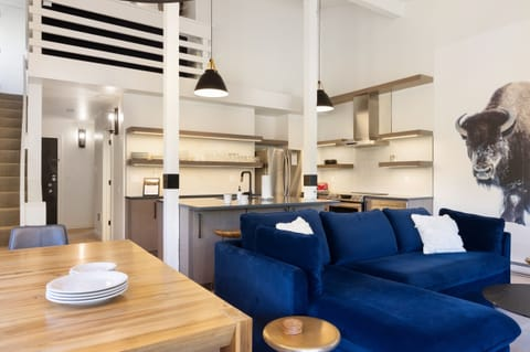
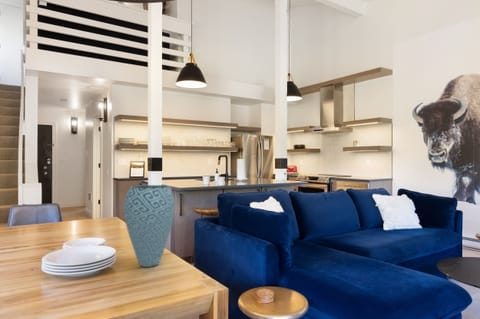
+ vase (149, 225)
